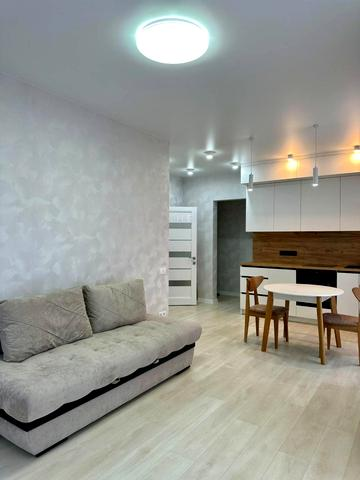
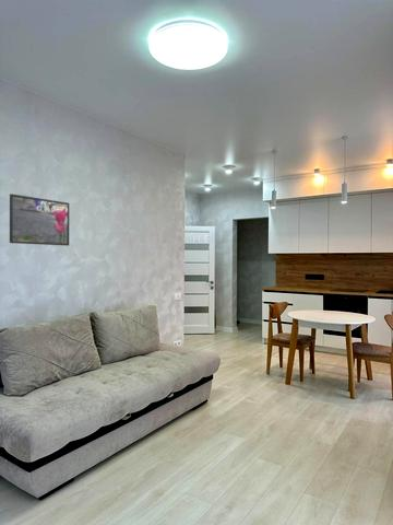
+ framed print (41, 221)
